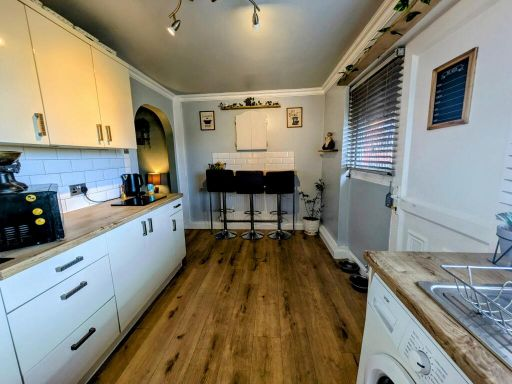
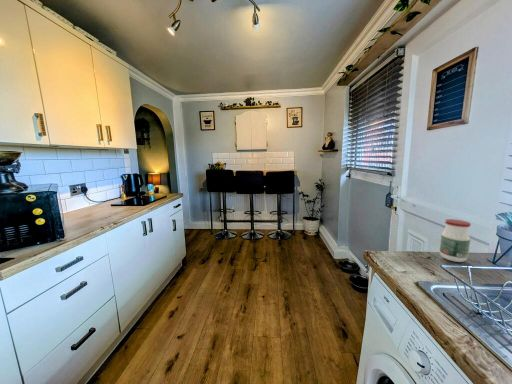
+ jar (454, 240)
